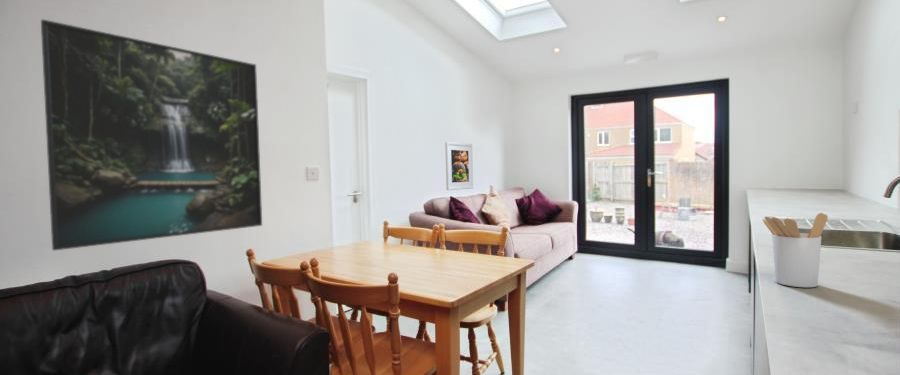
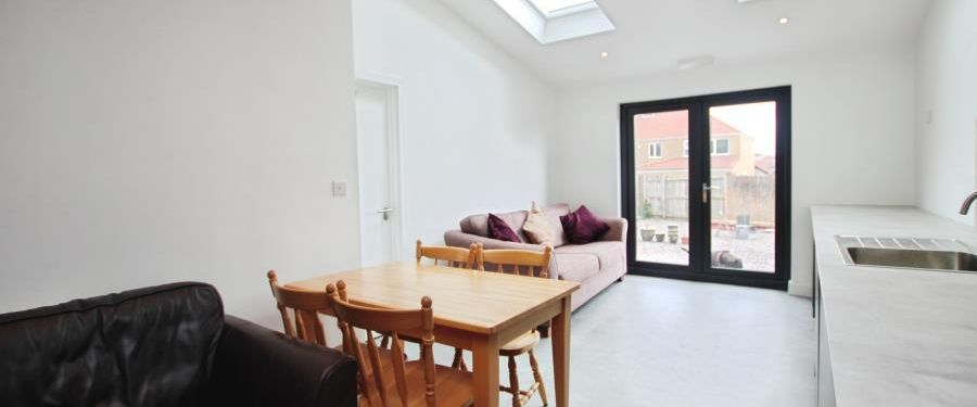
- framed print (459, 166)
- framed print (171, 141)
- utensil holder (791, 248)
